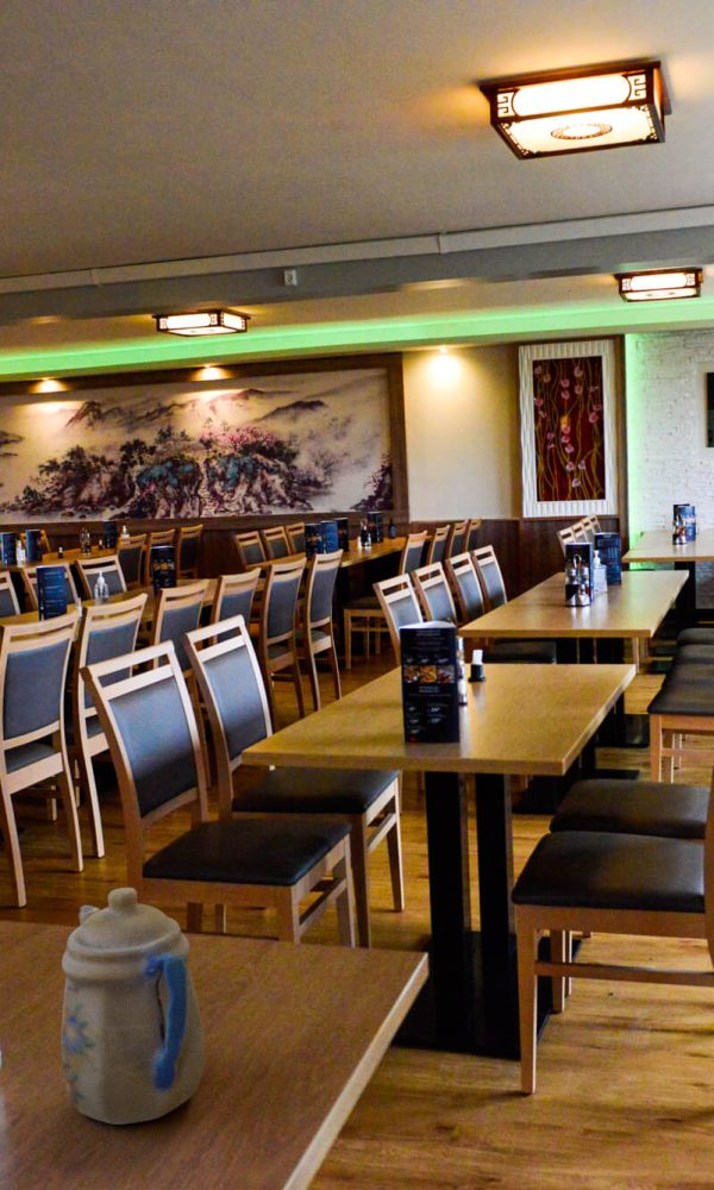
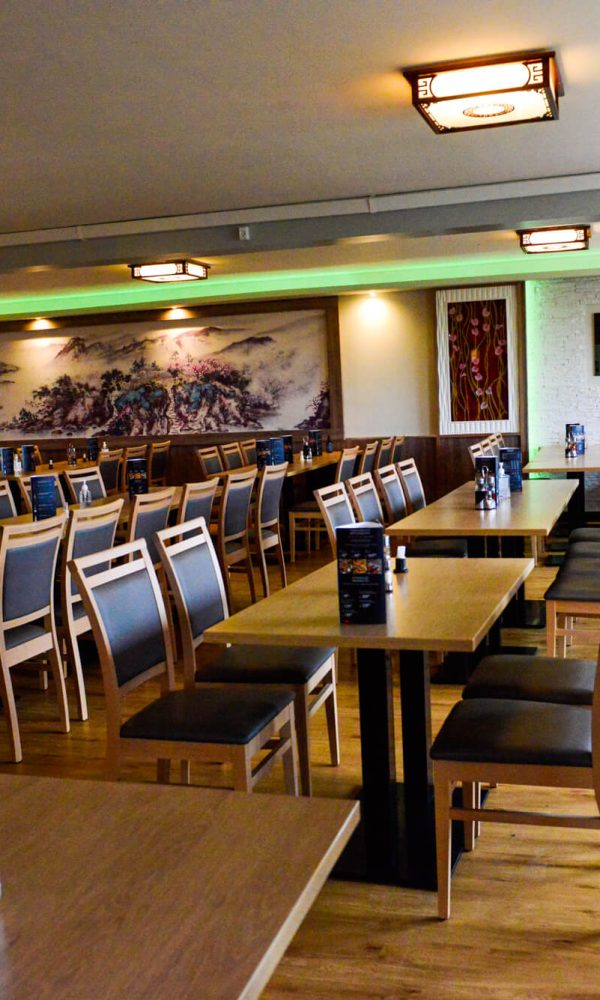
- teapot (129, 992)
